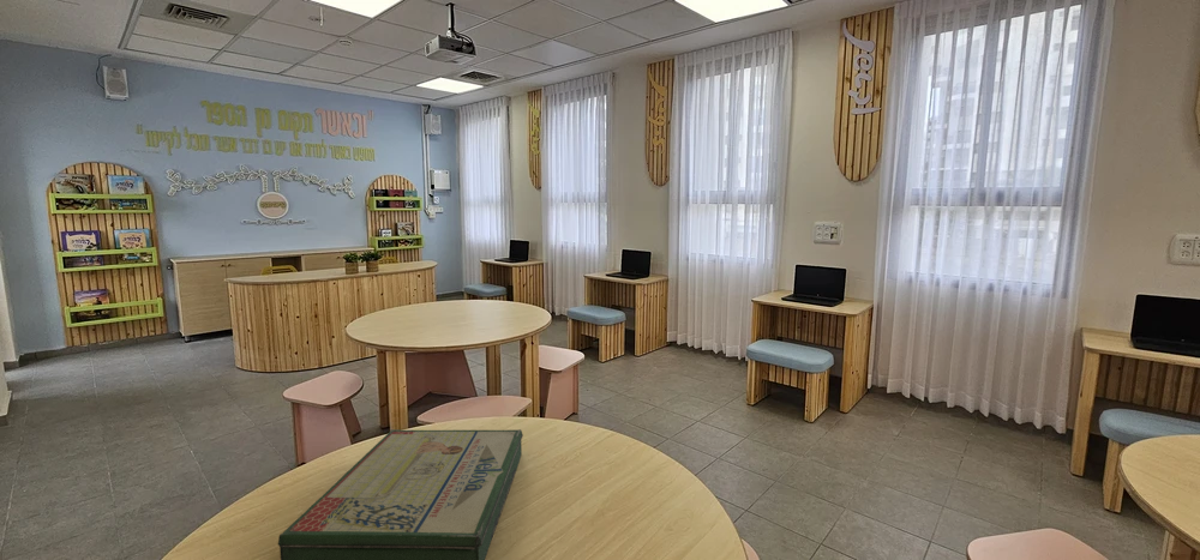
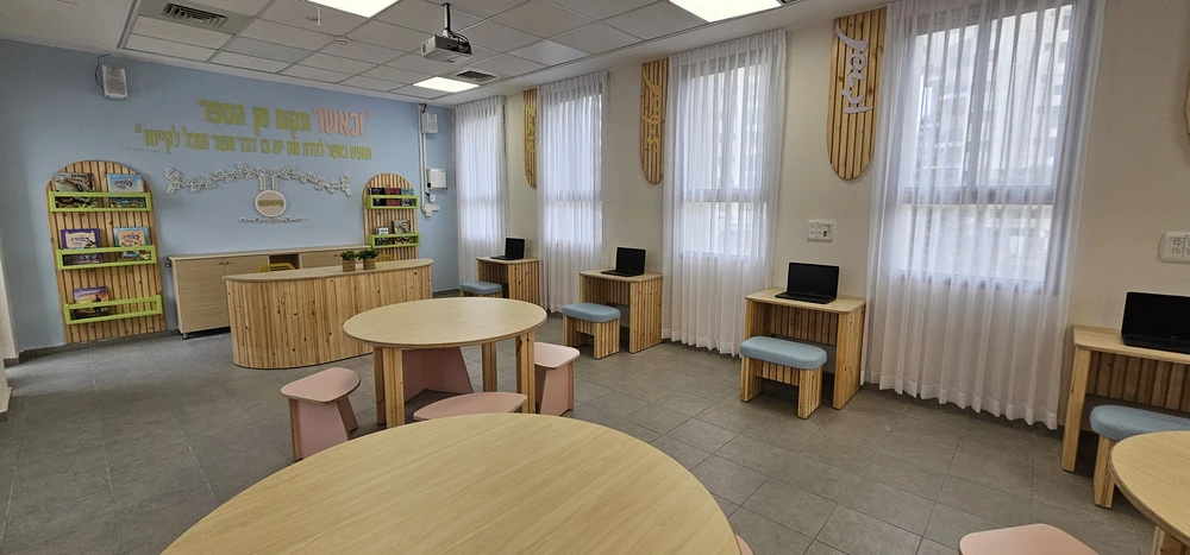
- board game (425, 488)
